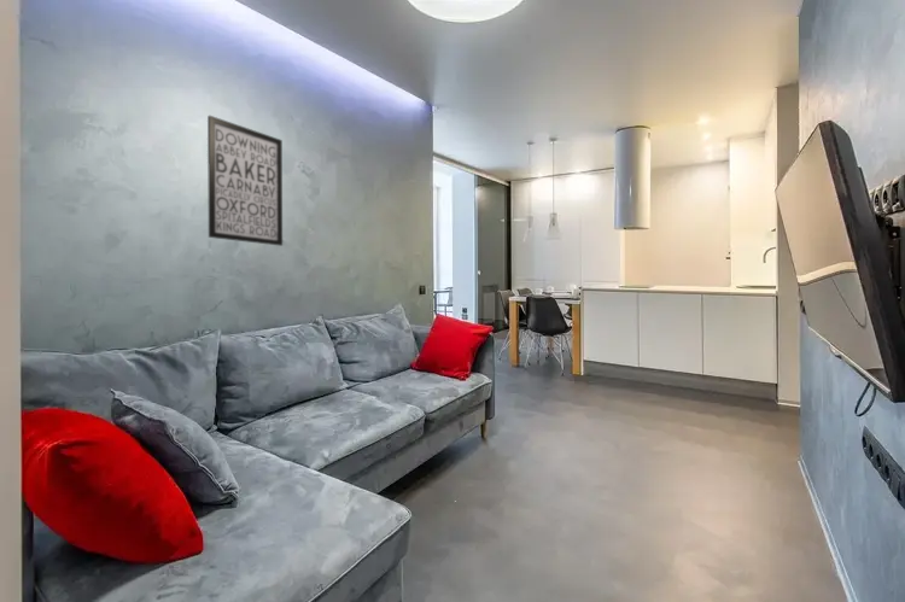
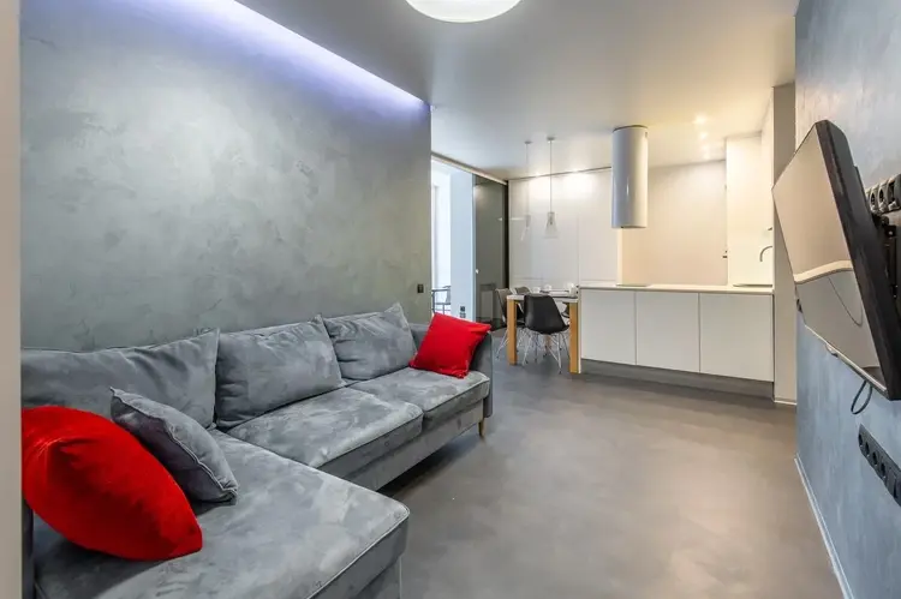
- wall art (247, 185)
